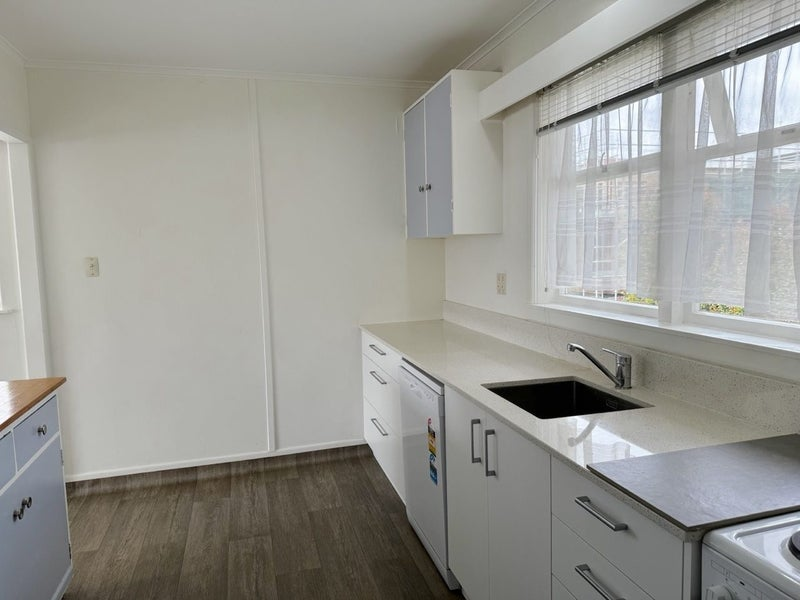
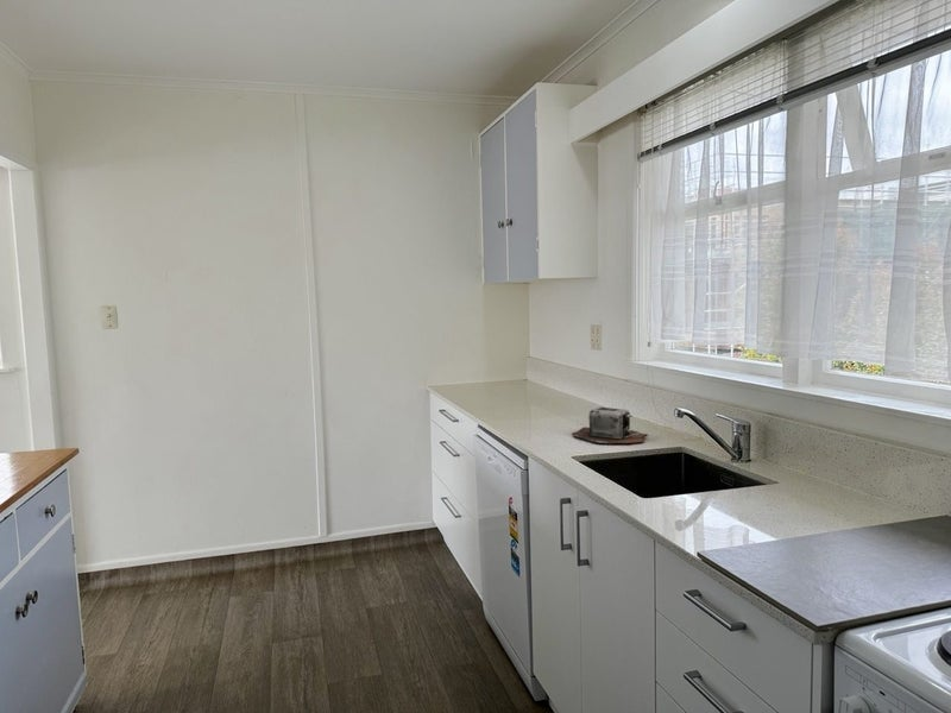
+ toaster (607, 422)
